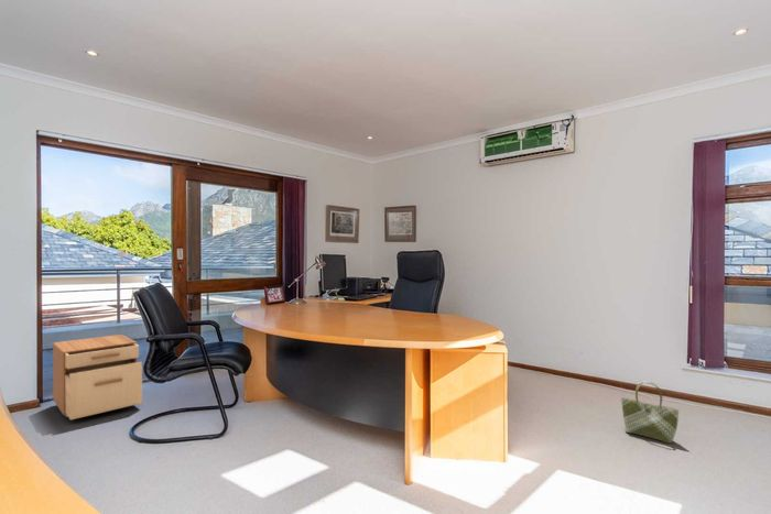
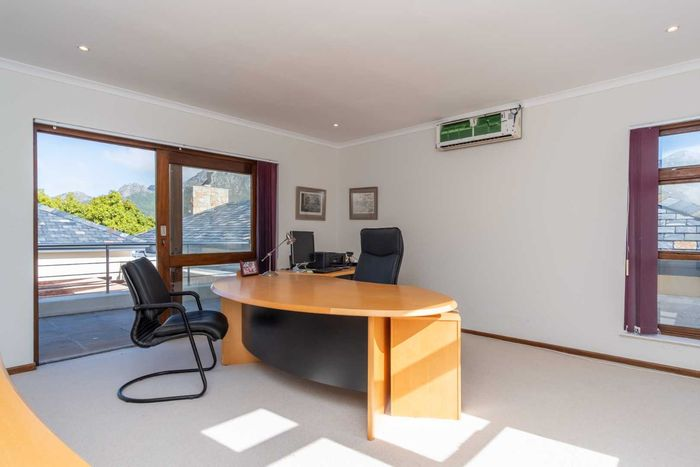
- shopping bag (648, 408)
- filing cabinet (98, 375)
